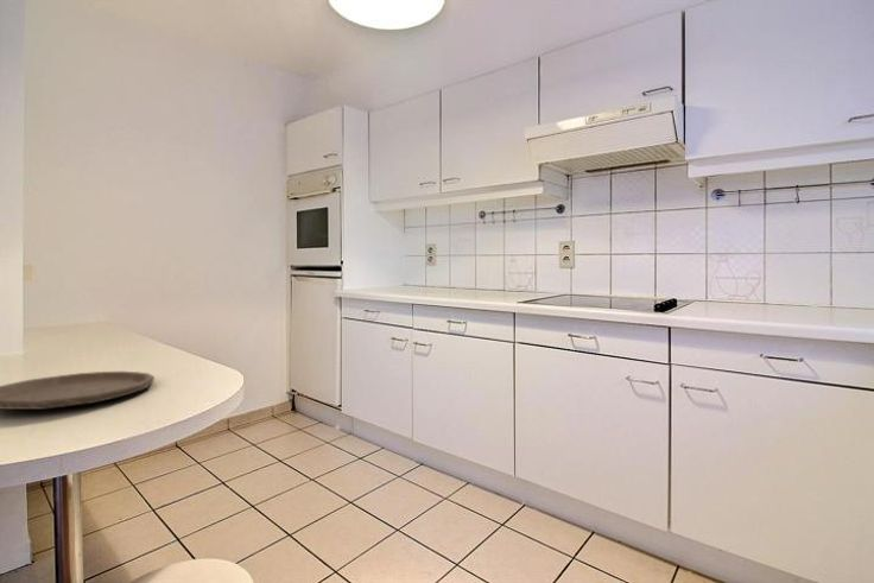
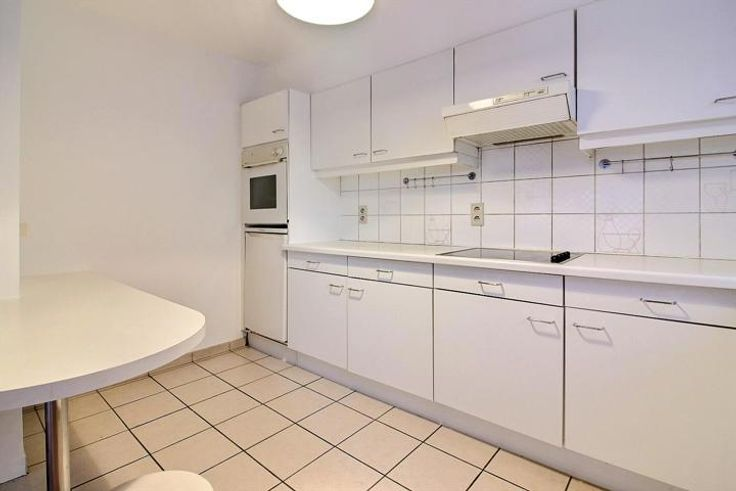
- plate (74, 388)
